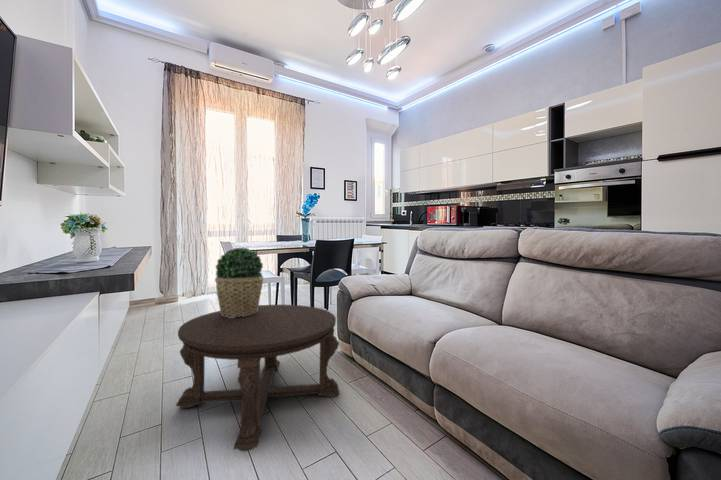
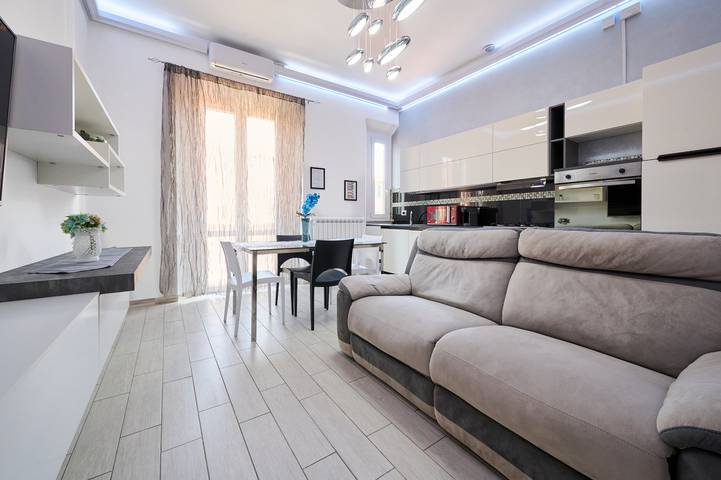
- potted plant (239, 280)
- coffee table (262, 357)
